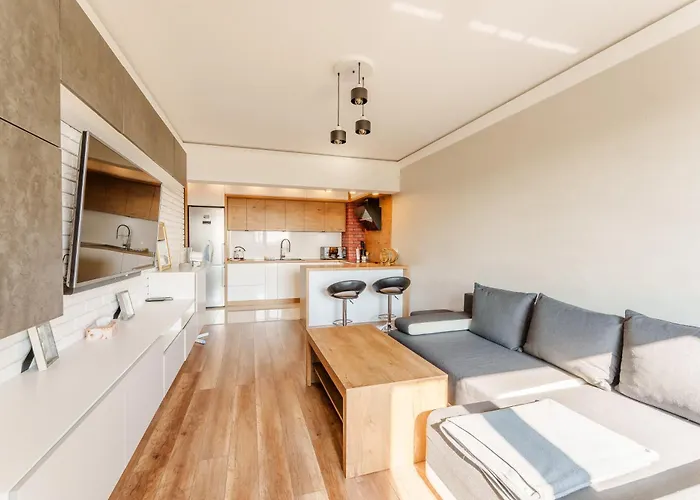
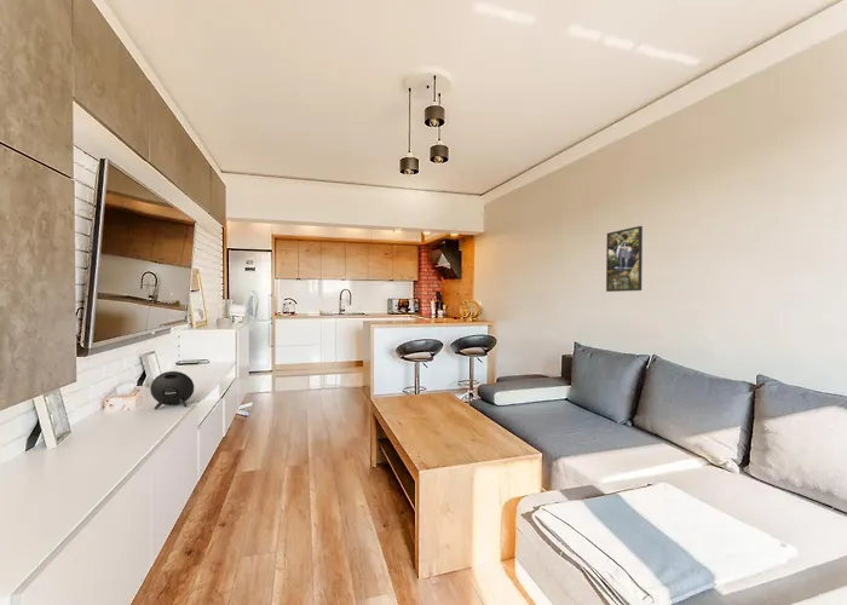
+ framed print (623, 260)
+ speaker (172, 388)
